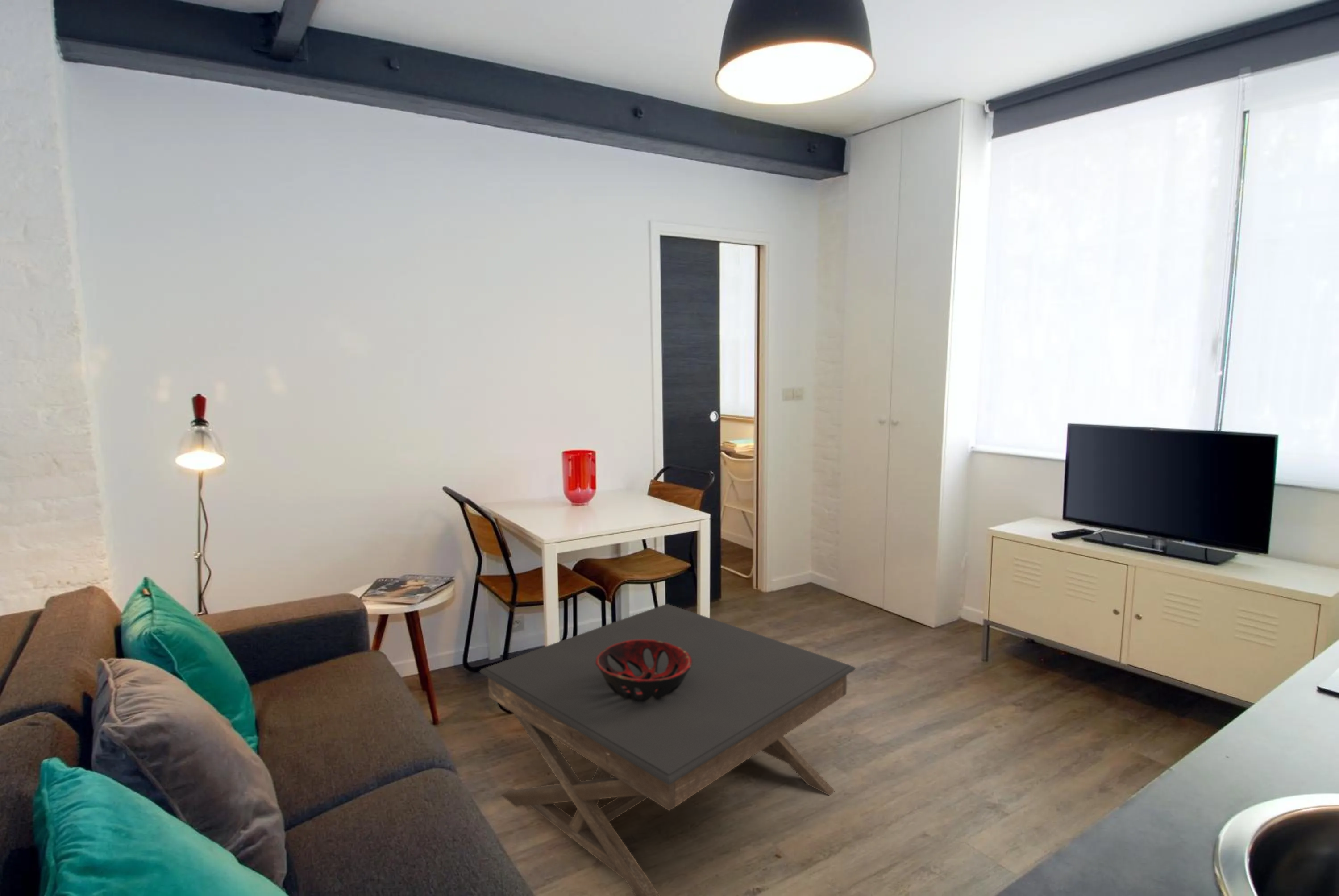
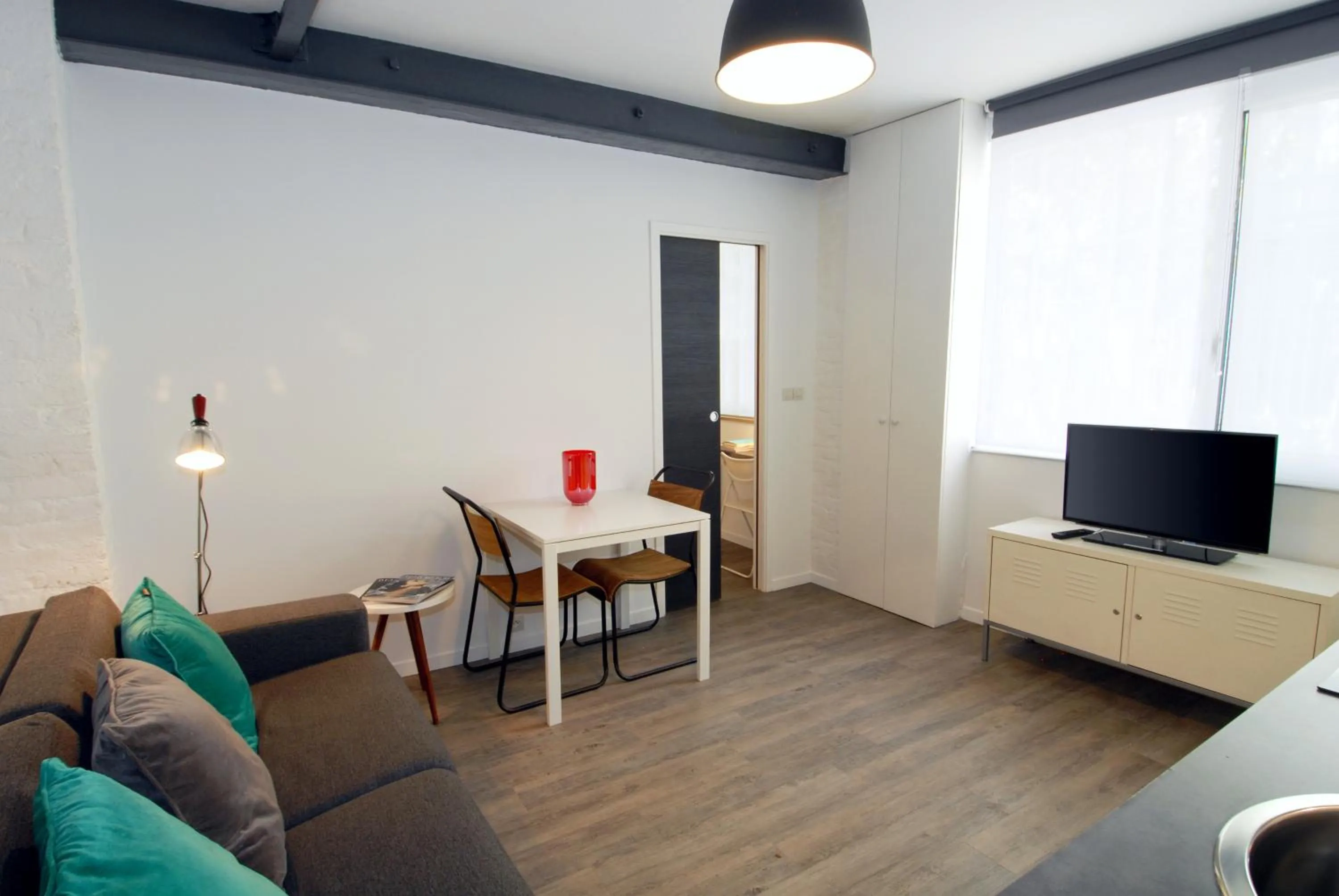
- coffee table (668, 730)
- decorative bowl (644, 672)
